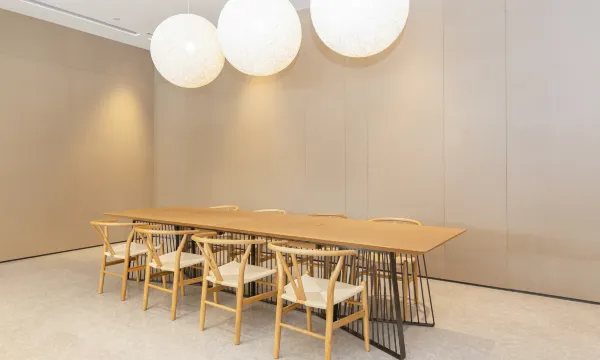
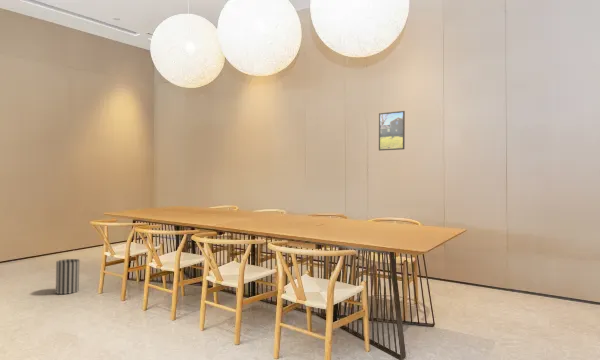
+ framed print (391, 131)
+ wastebasket (67, 276)
